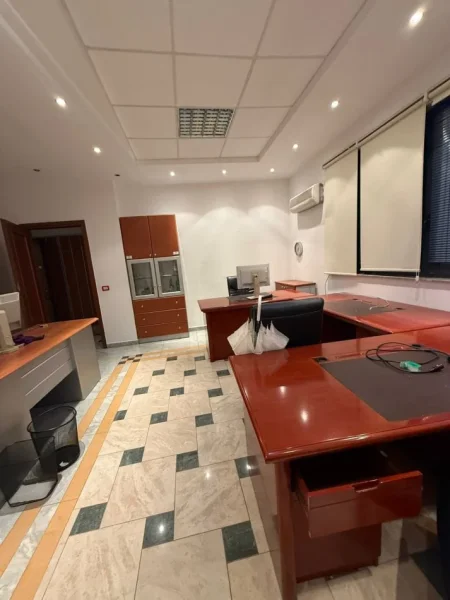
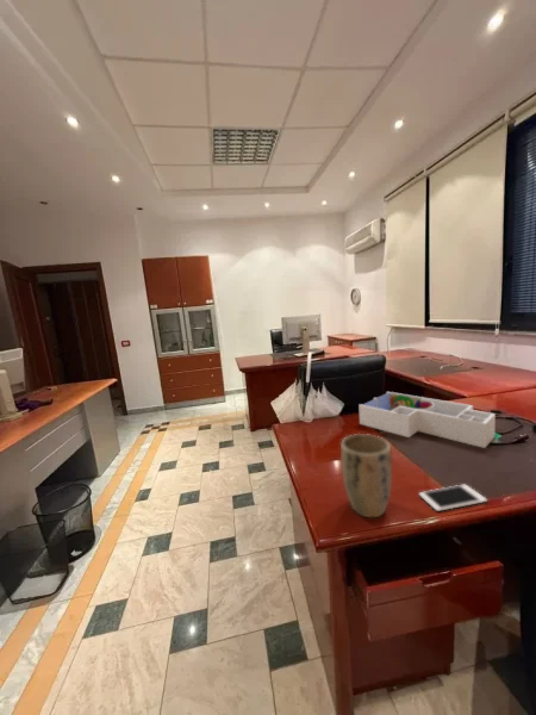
+ plant pot (366, 475)
+ cell phone (451, 497)
+ desk organizer (423, 417)
